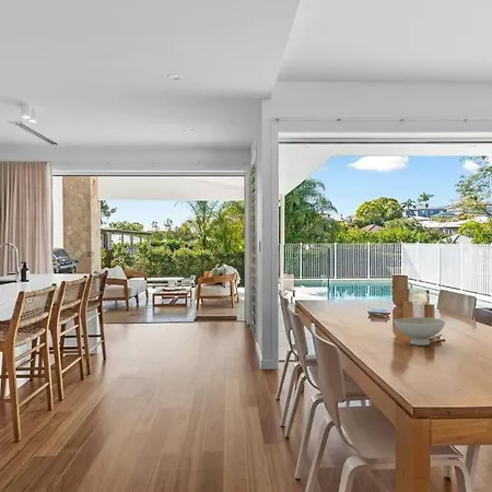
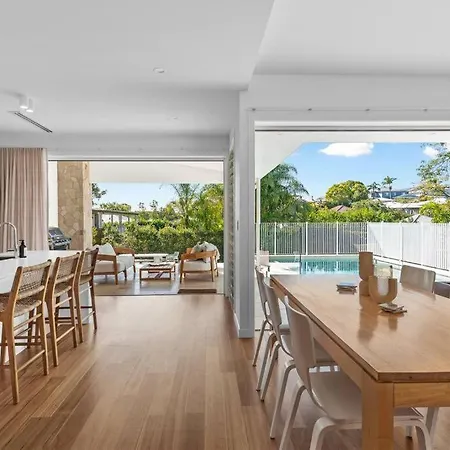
- bowl (419, 331)
